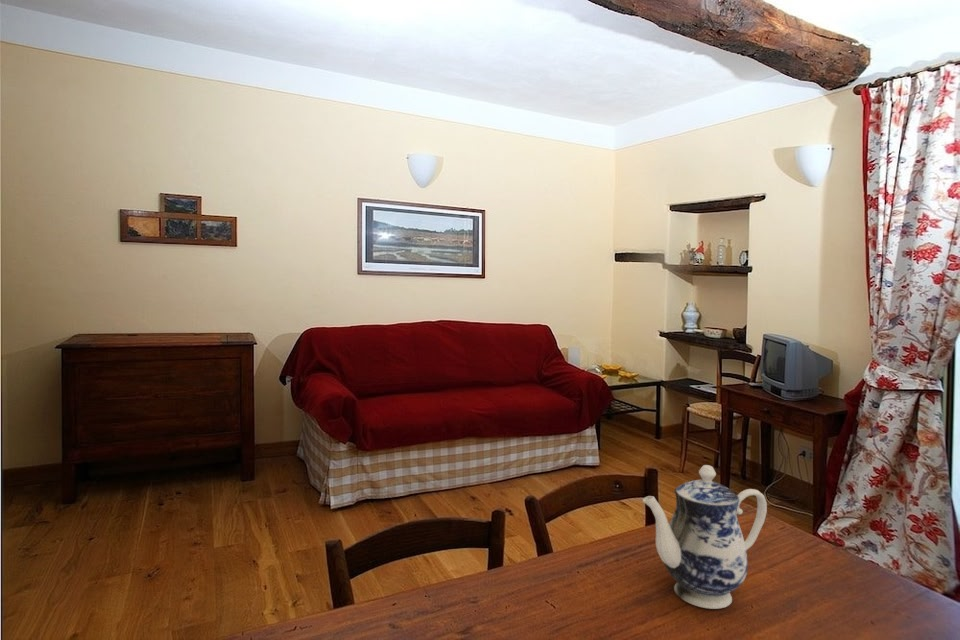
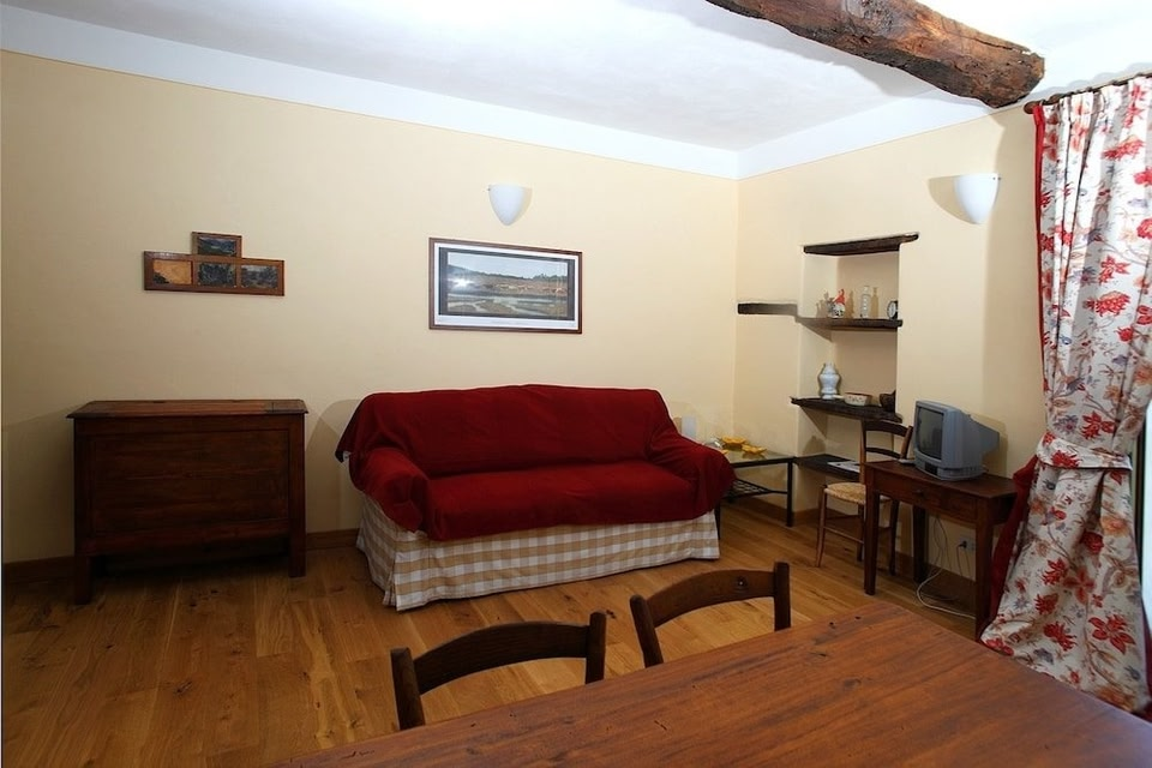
- teapot (705, 530)
